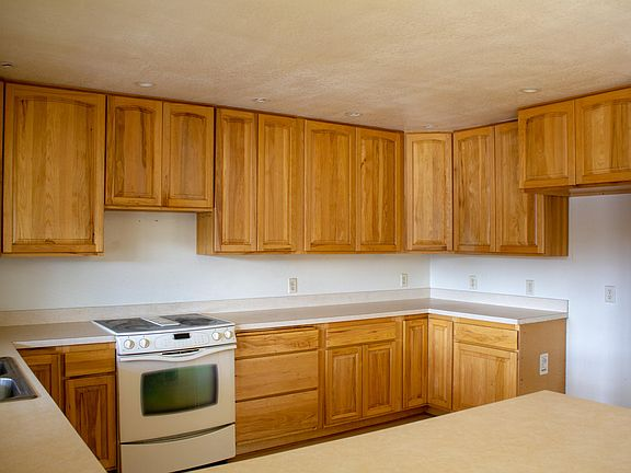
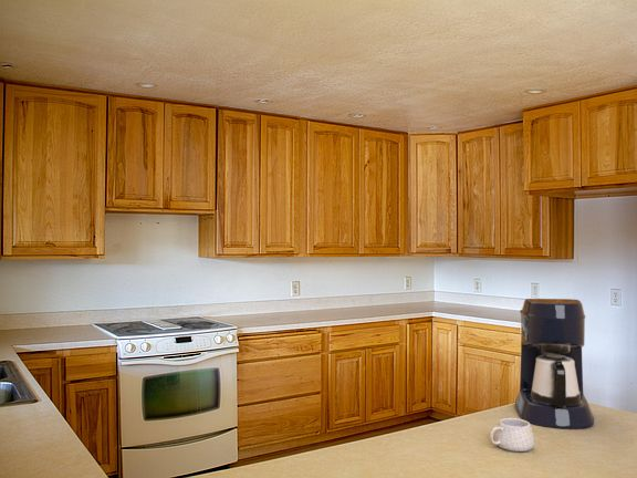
+ coffee maker (555, 357)
+ mug (510, 435)
